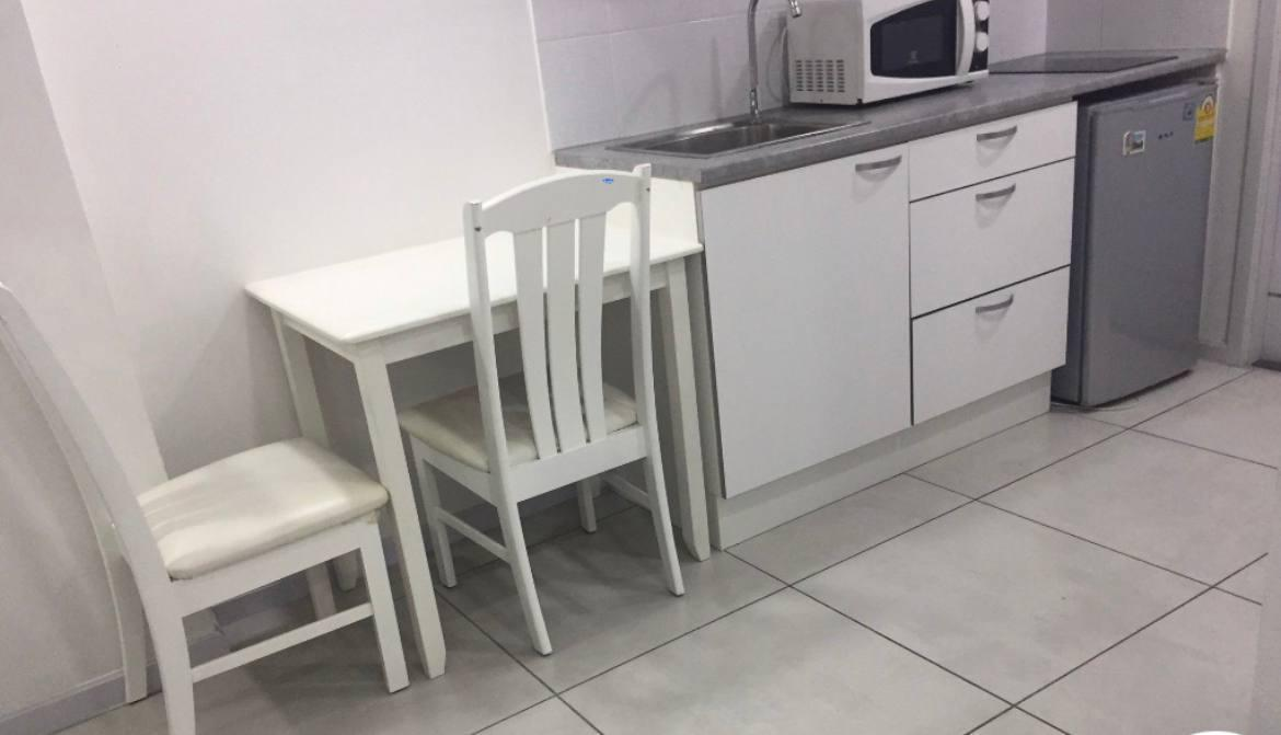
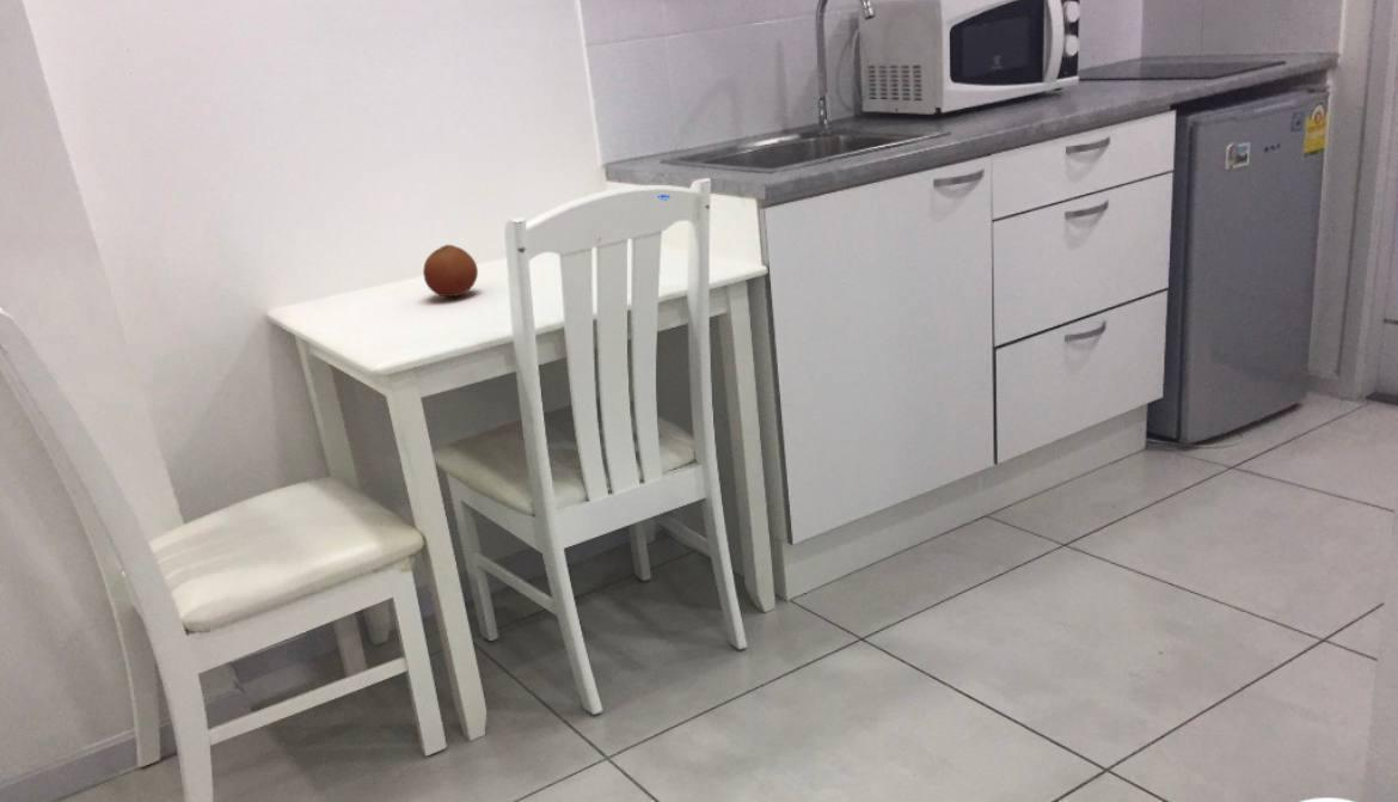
+ fruit (449, 270)
